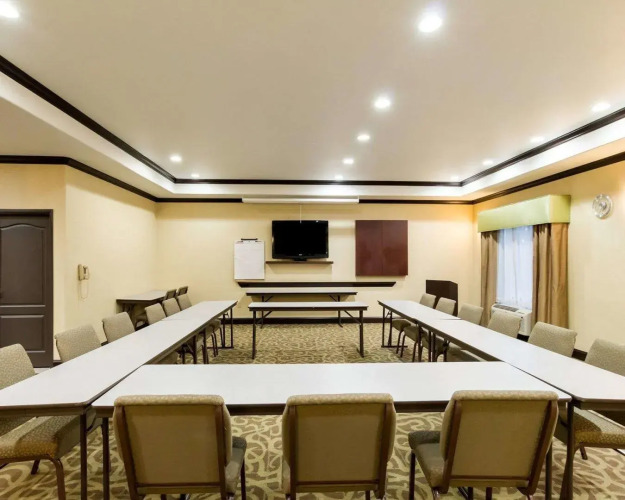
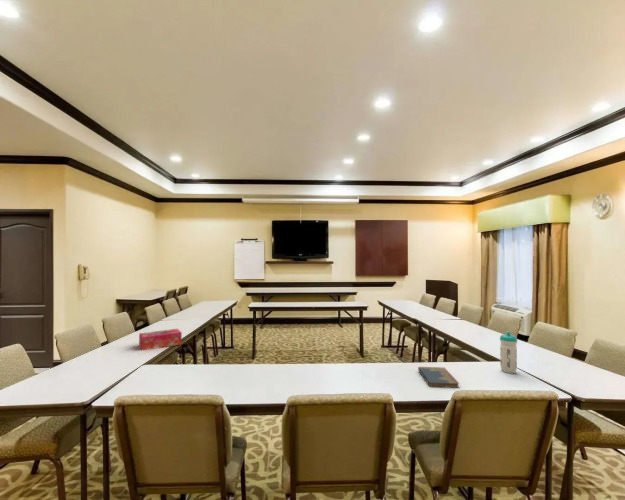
+ water bottle (508, 351)
+ tissue box (160, 338)
+ hardcover book (437, 376)
